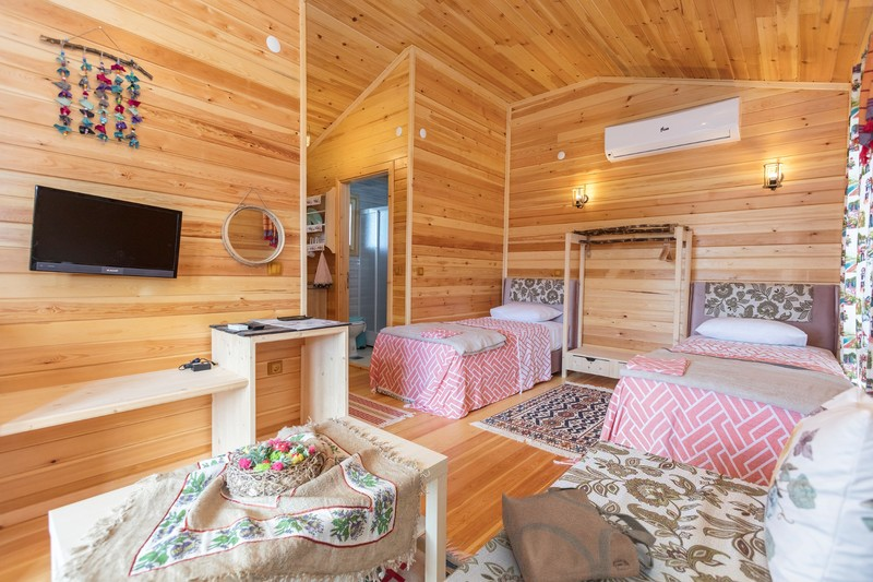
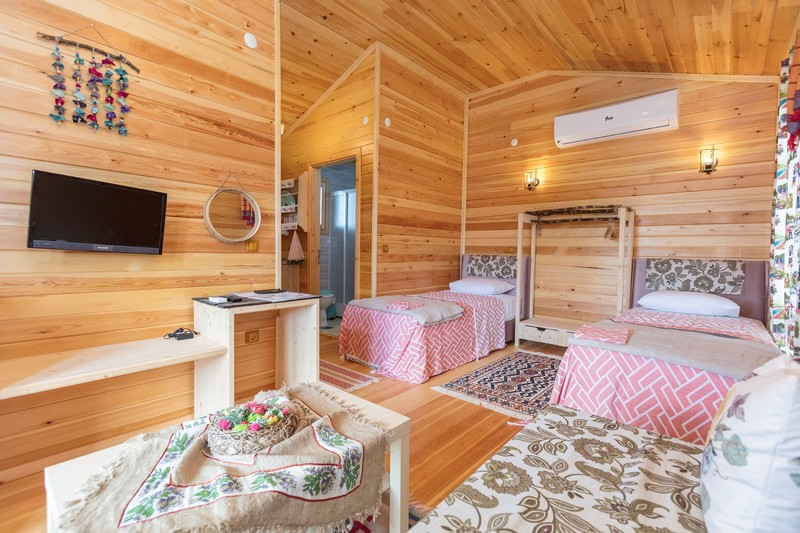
- tote bag (579, 527)
